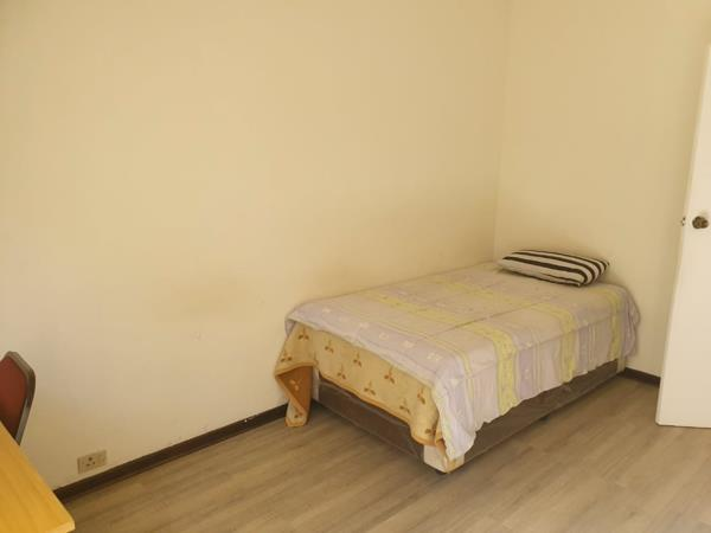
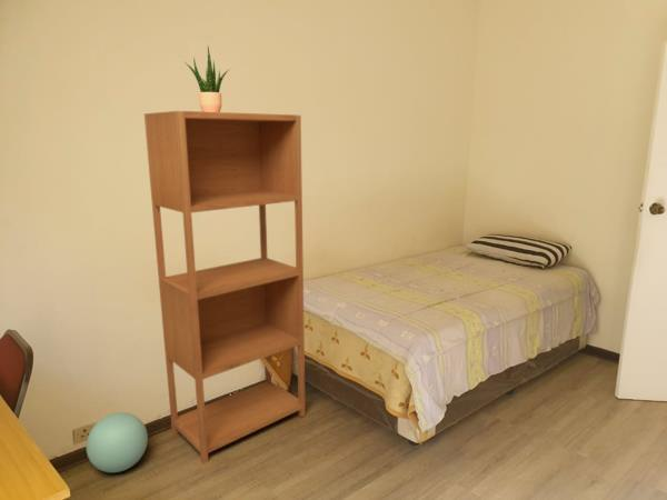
+ potted plant (208, 81)
+ bookcase (233, 280)
+ ball (117, 441)
